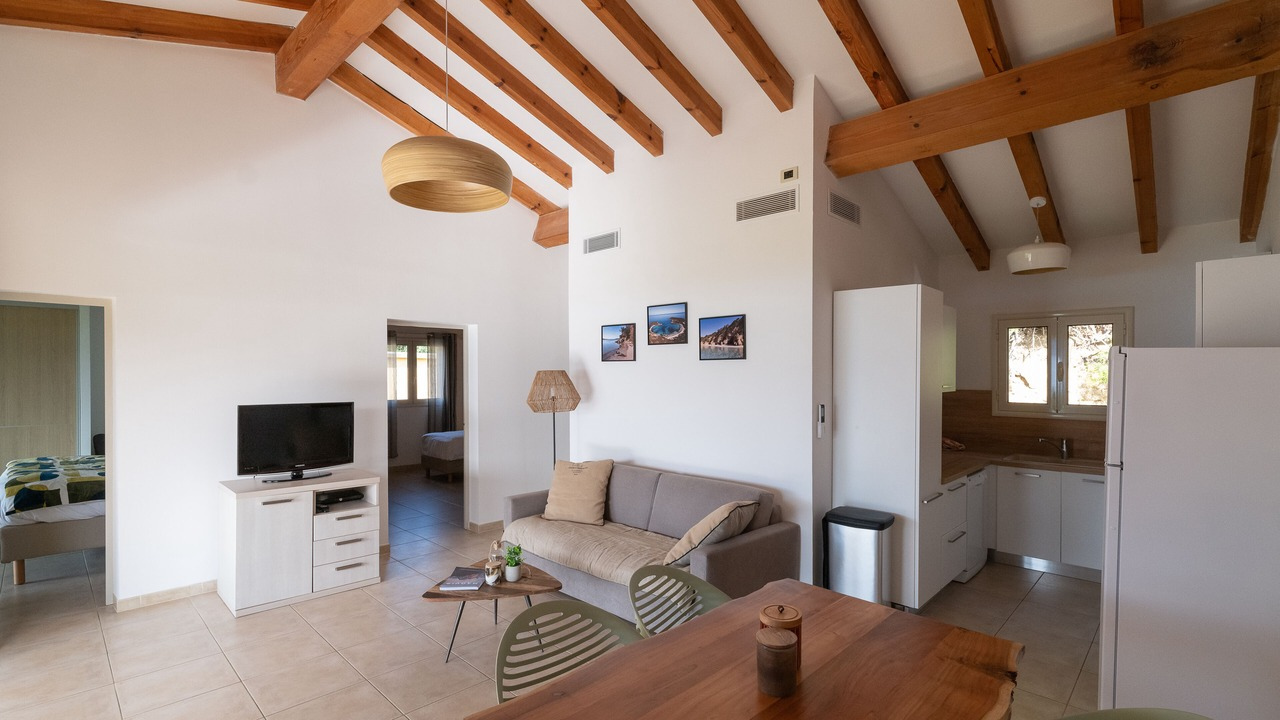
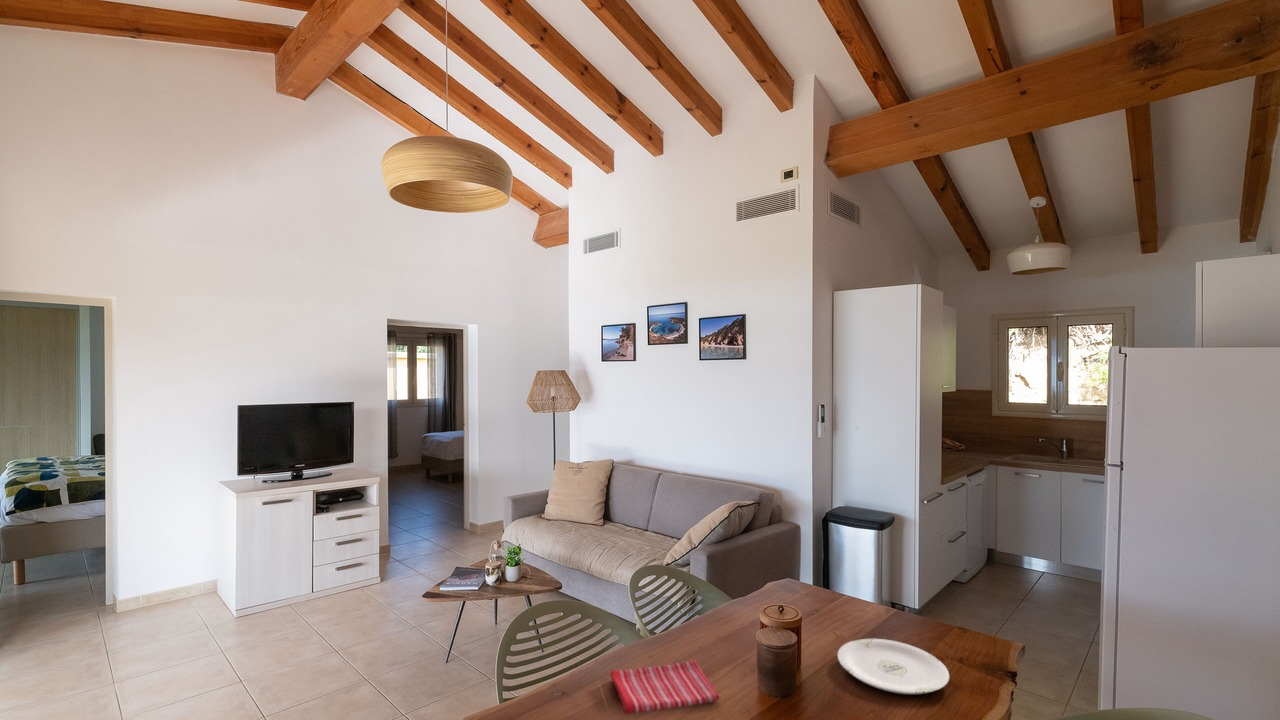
+ dish towel (662, 685)
+ plate (891, 667)
